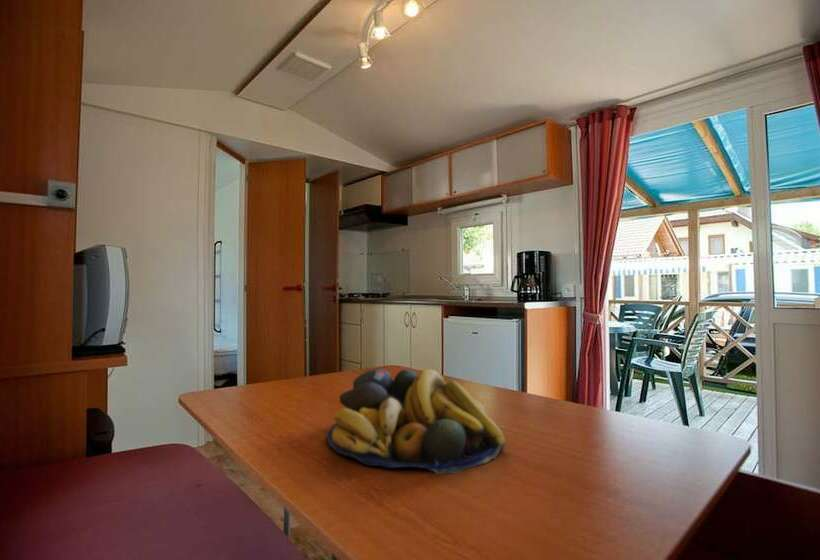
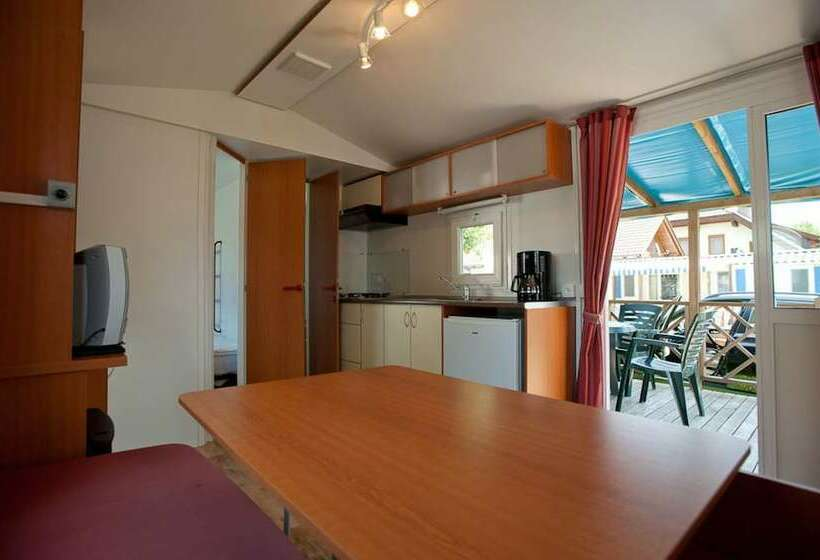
- fruit bowl (415, 403)
